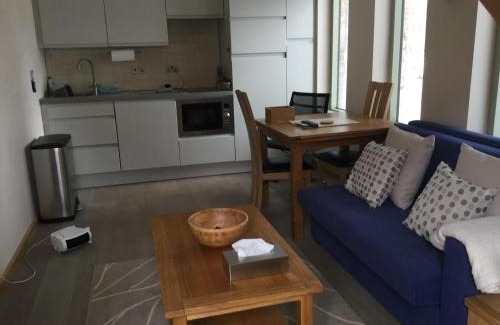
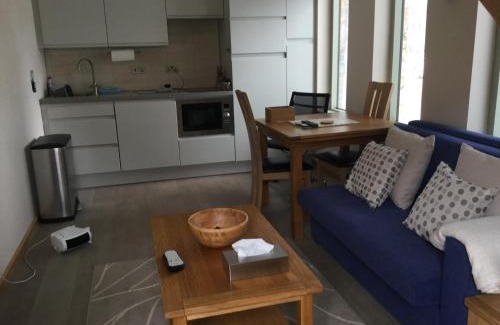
+ remote control (173, 259)
